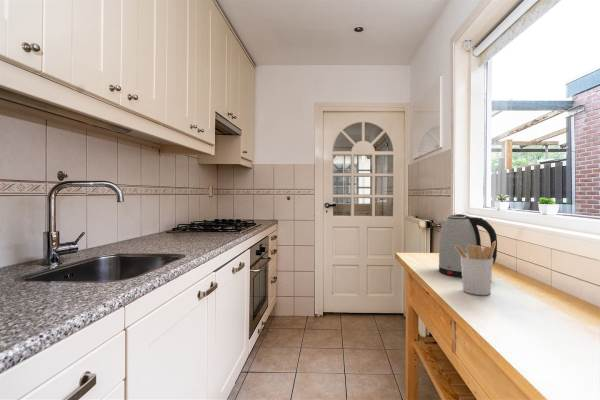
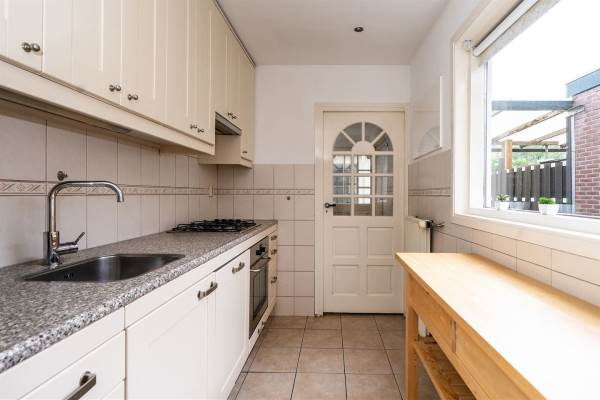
- utensil holder (477, 267)
- kettle (466, 244)
